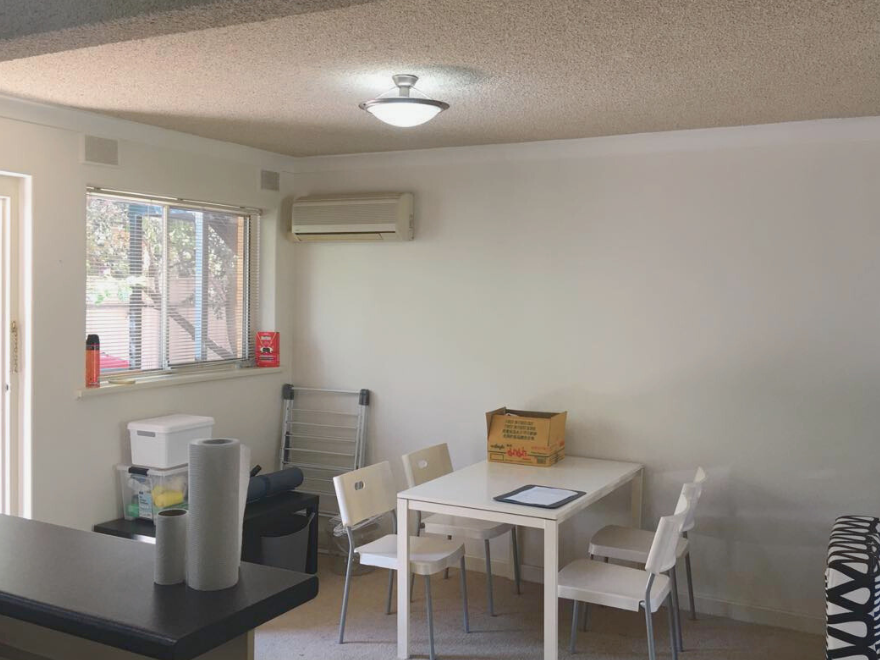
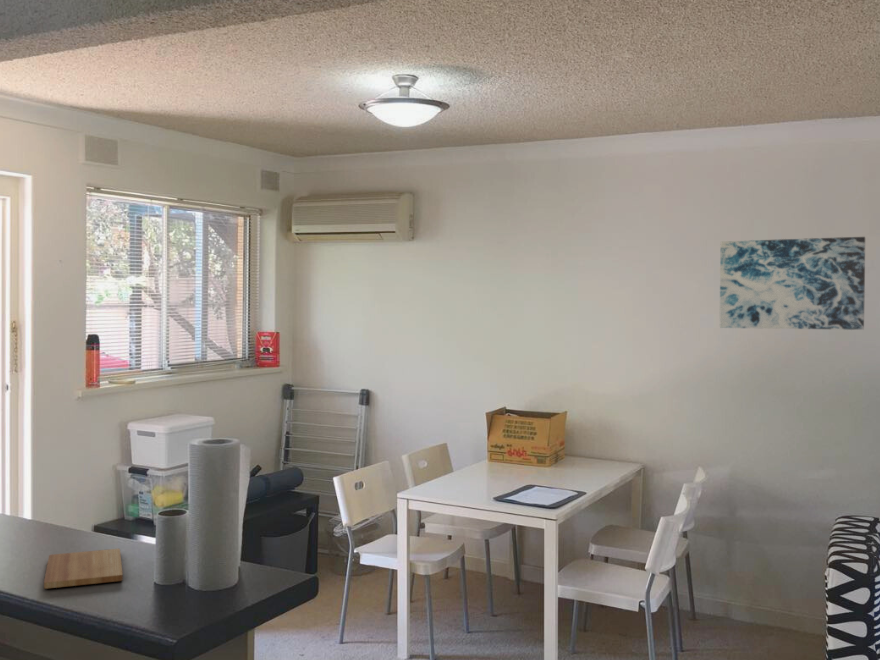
+ wall art (789, 284)
+ cutting board (84, 567)
